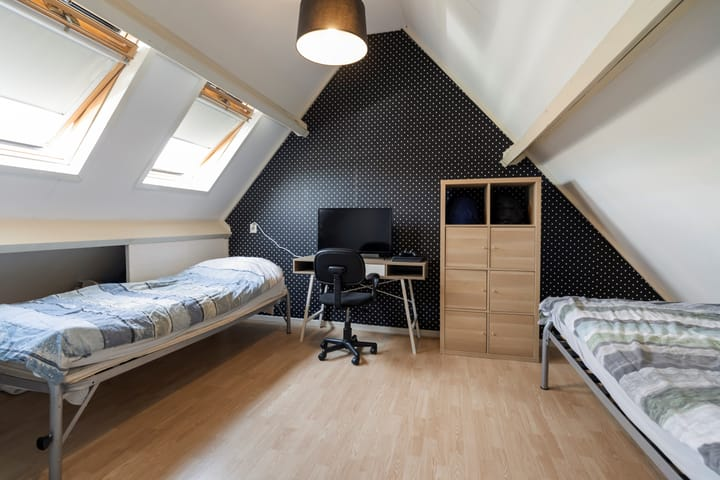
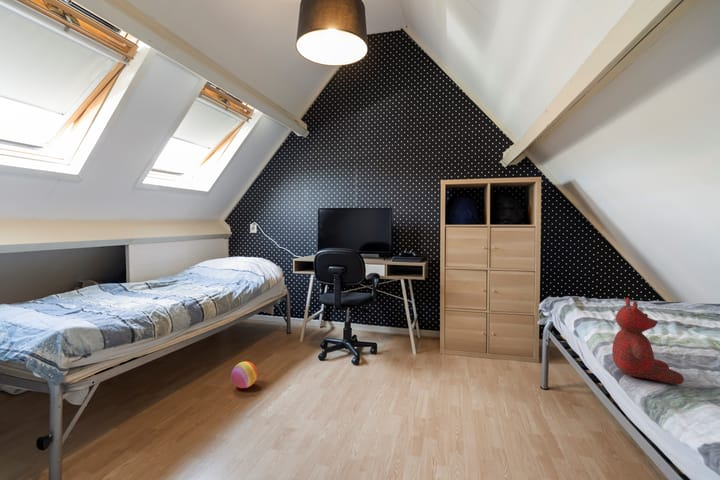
+ ball (244, 374)
+ teddy bear (644, 338)
